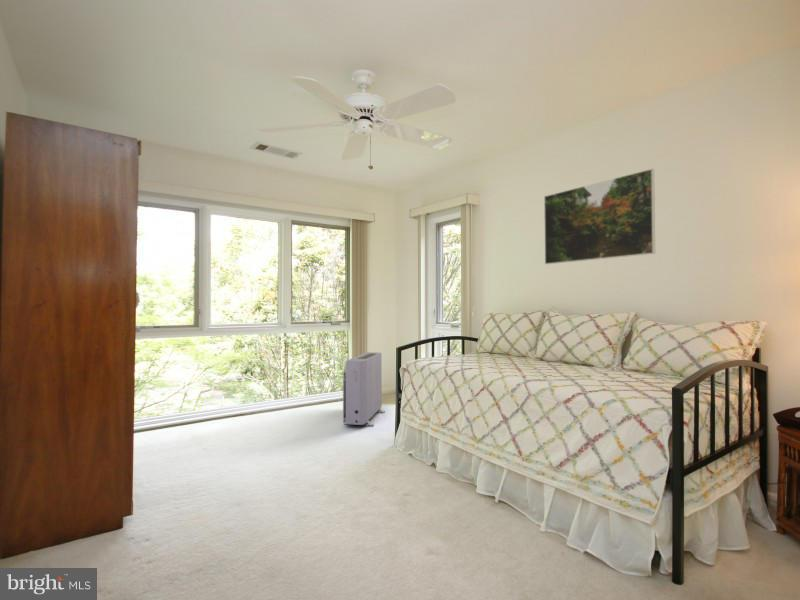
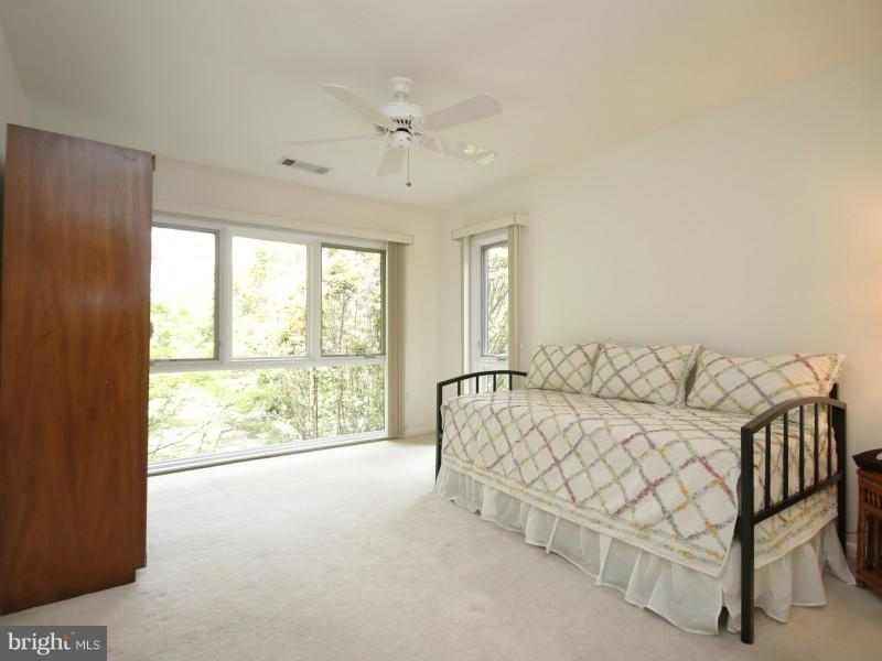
- air purifier (365, 386)
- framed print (593, 221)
